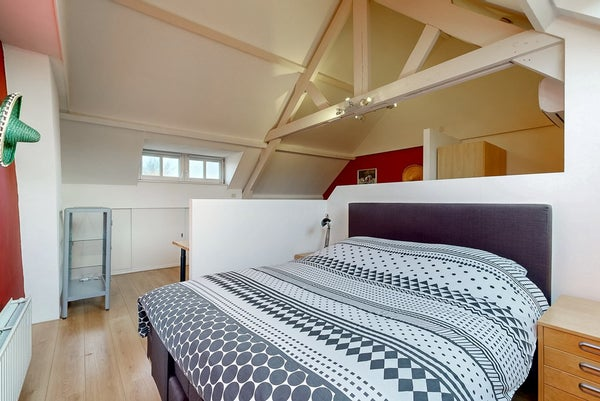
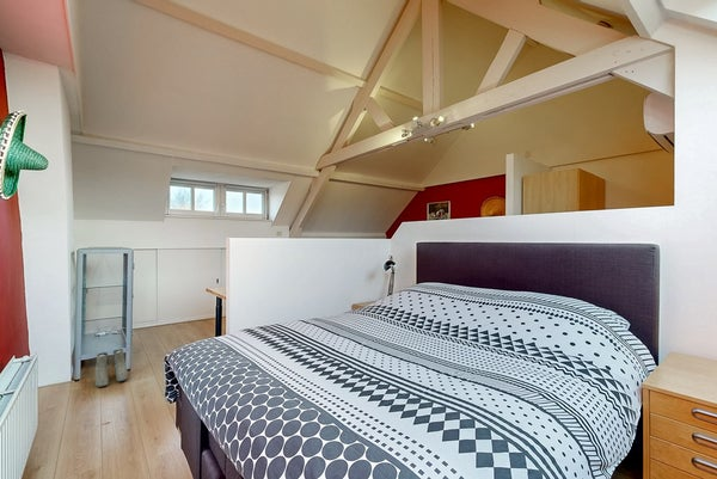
+ boots (114, 366)
